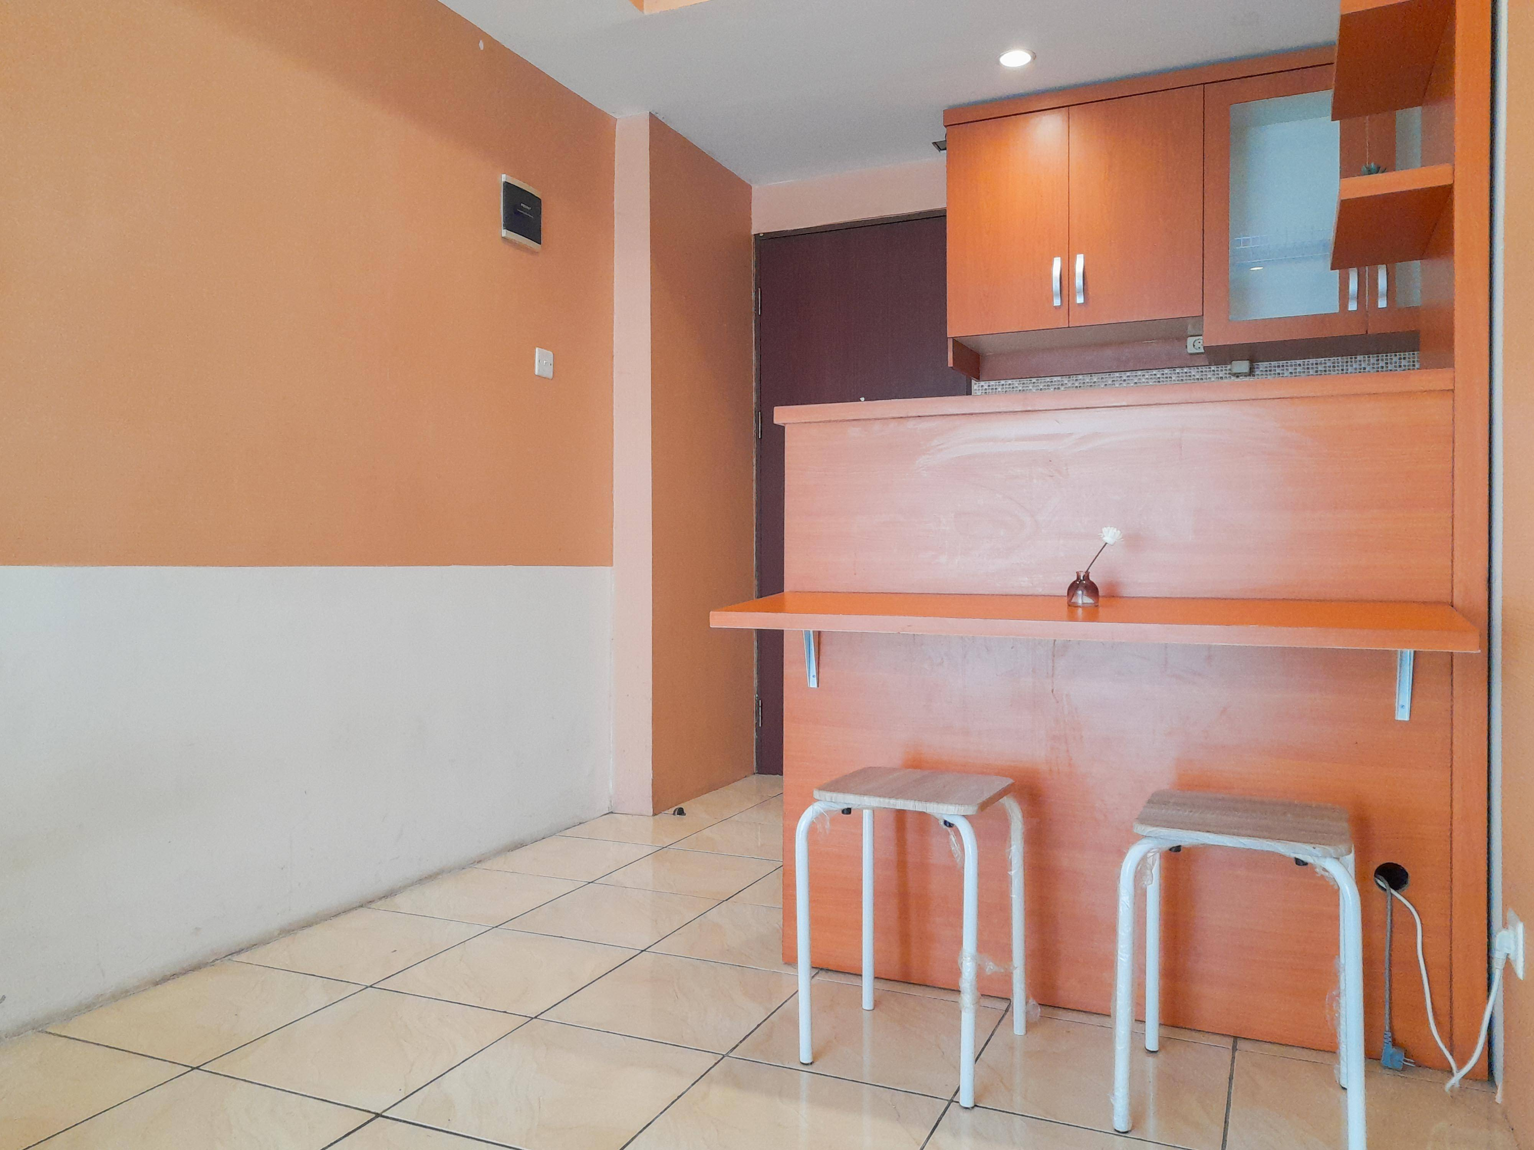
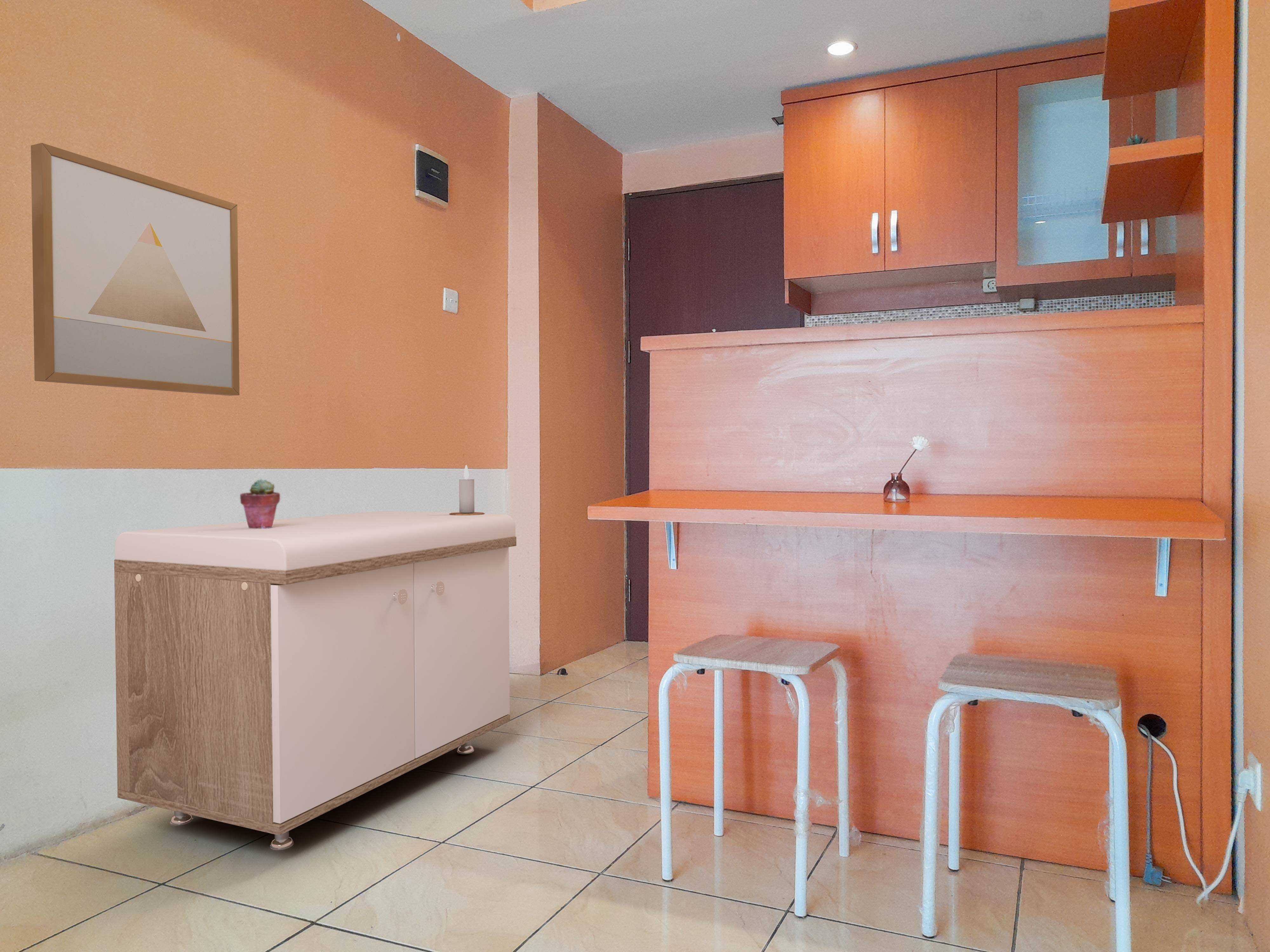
+ potted succulent (260, 502)
+ wall art (146, 283)
+ candle (467, 489)
+ storage bench (341, 653)
